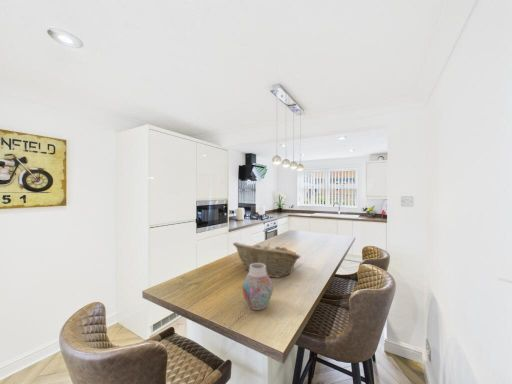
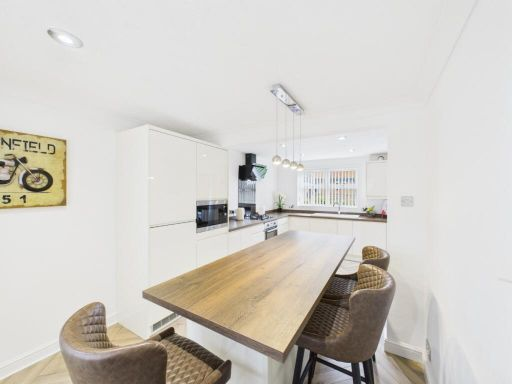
- fruit basket (265, 255)
- vase (257, 286)
